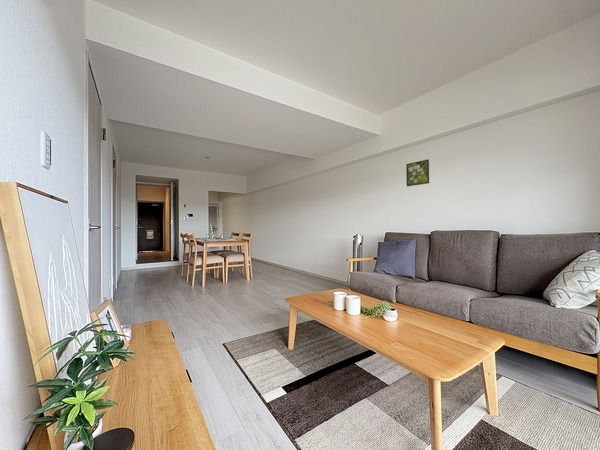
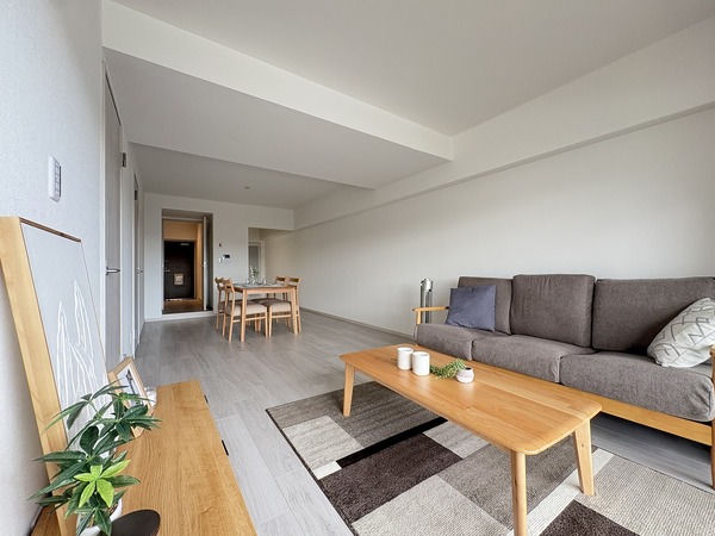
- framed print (417, 173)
